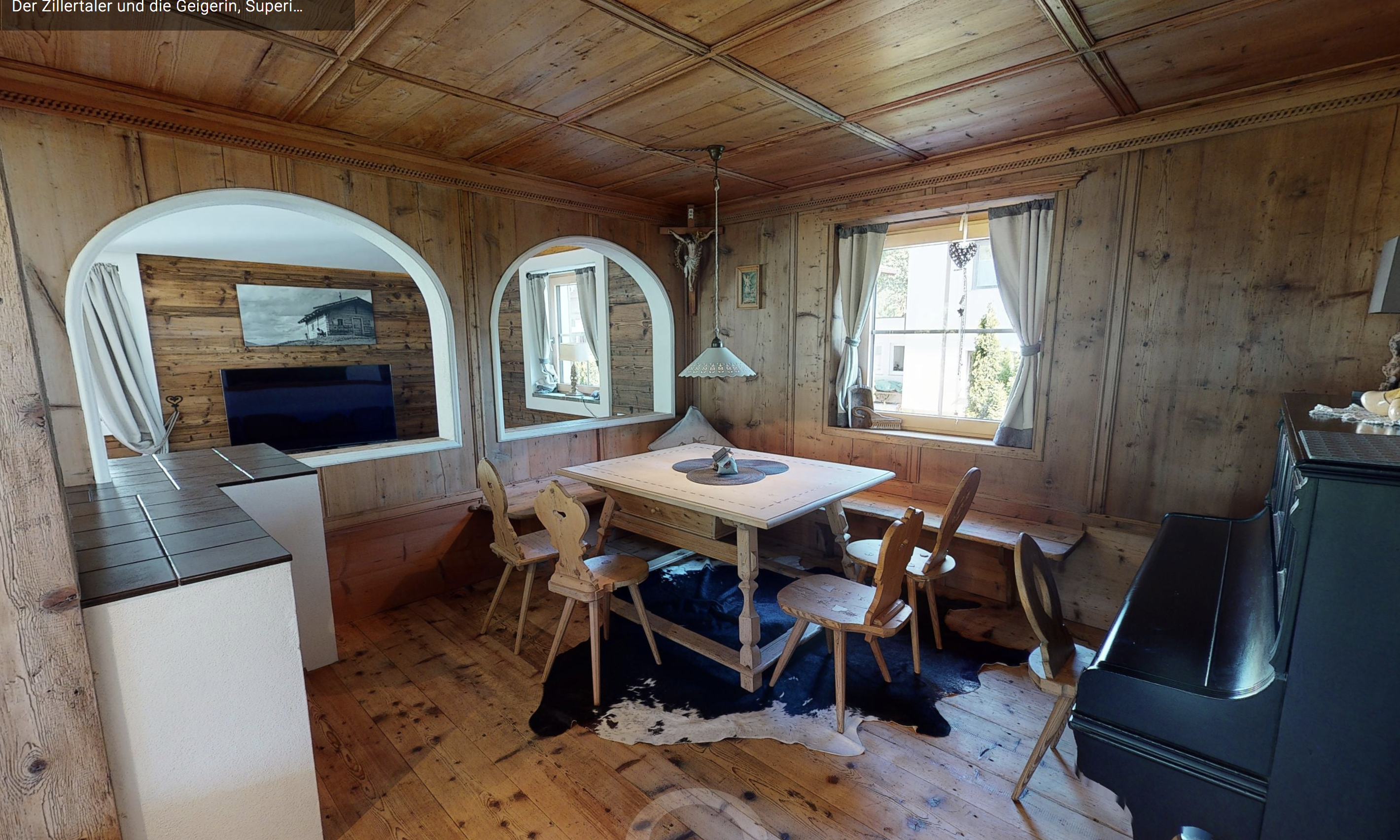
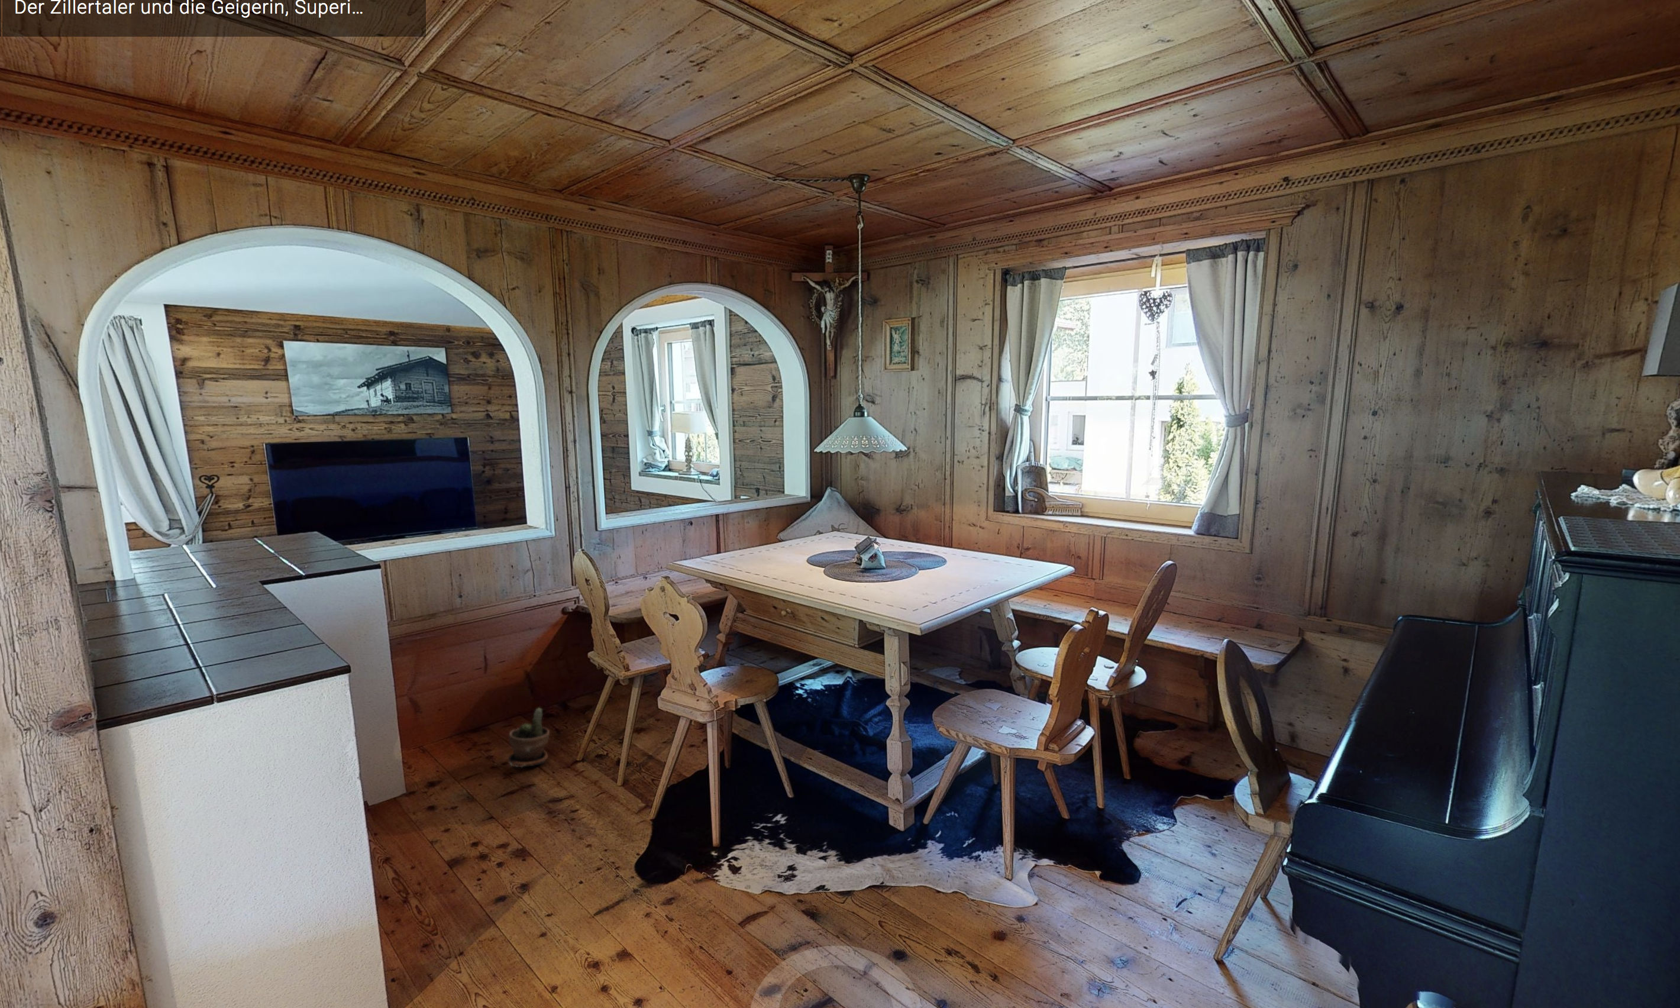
+ potted plant (528, 736)
